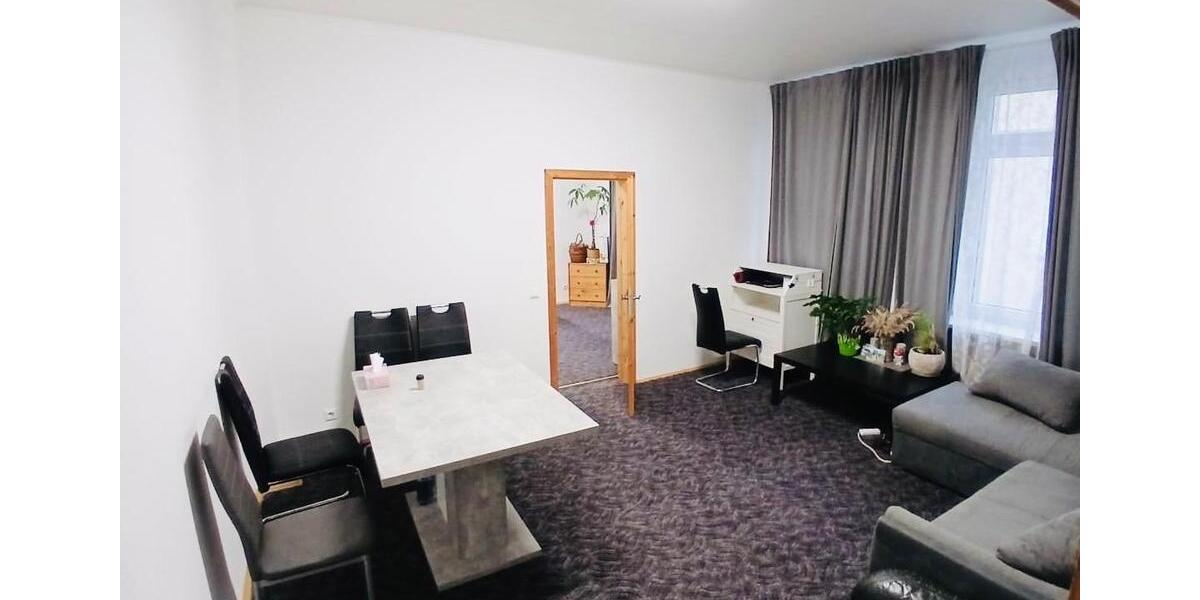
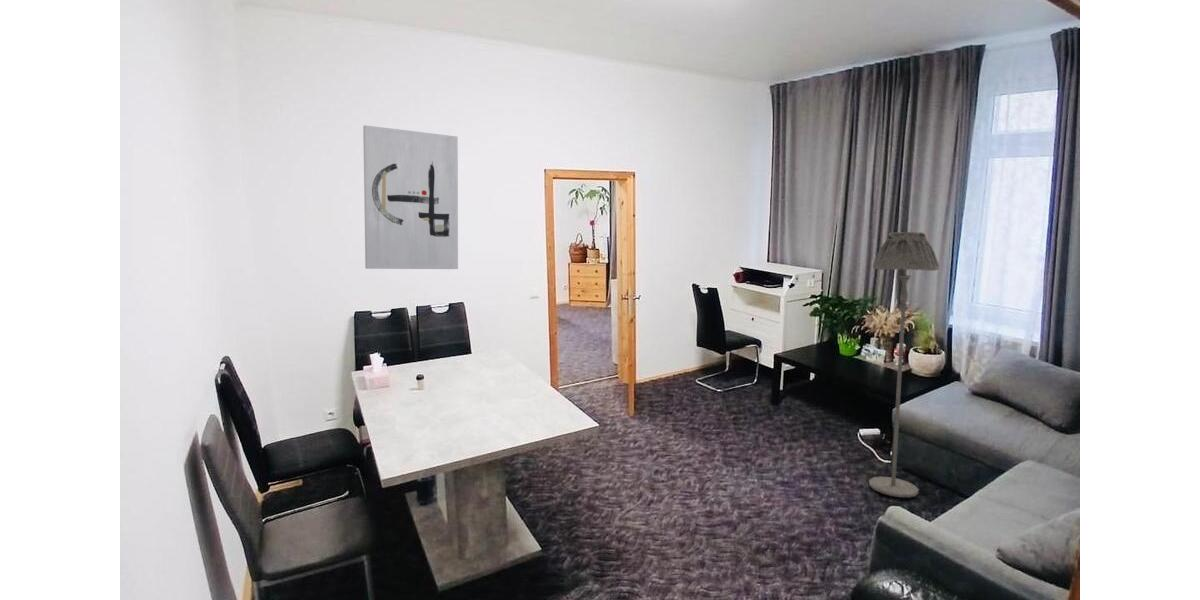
+ floor lamp (899, 362)
+ wall art (412, 200)
